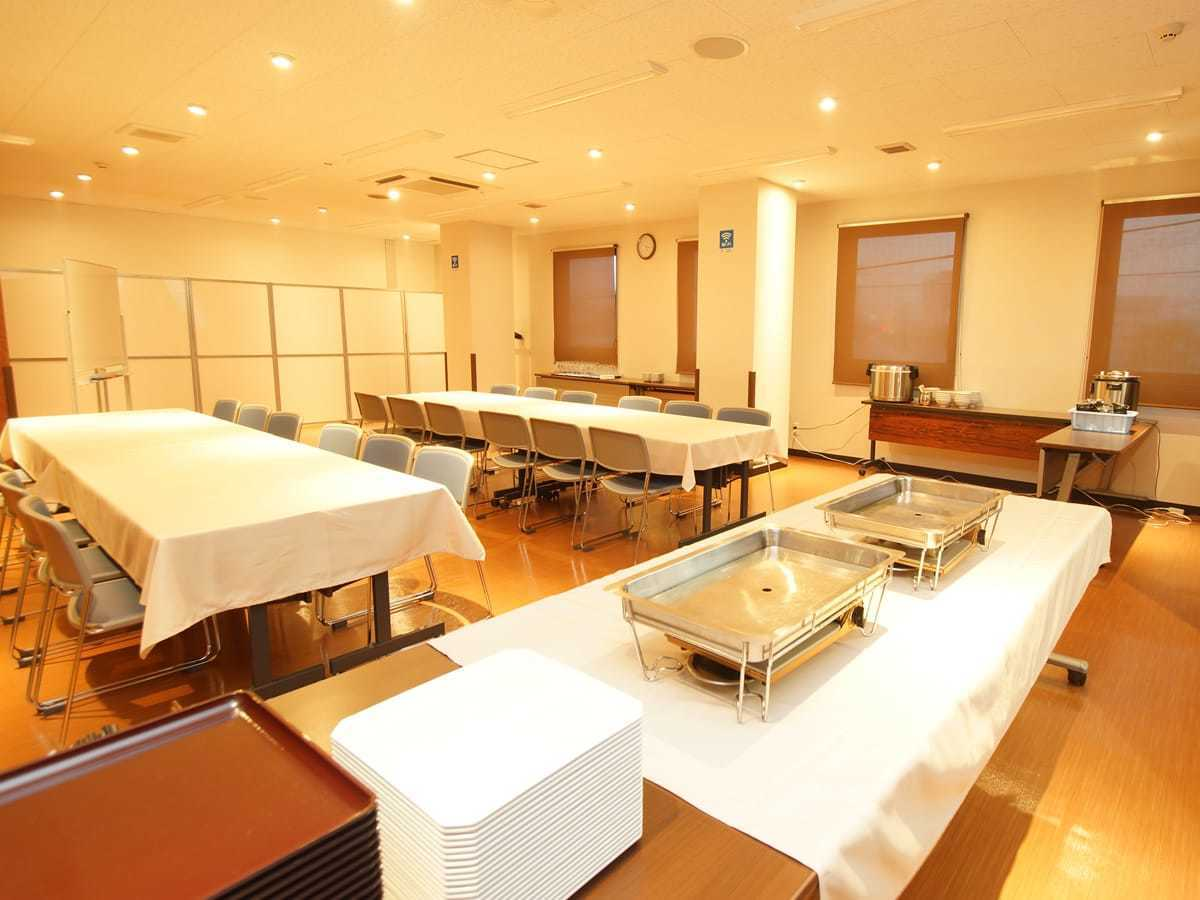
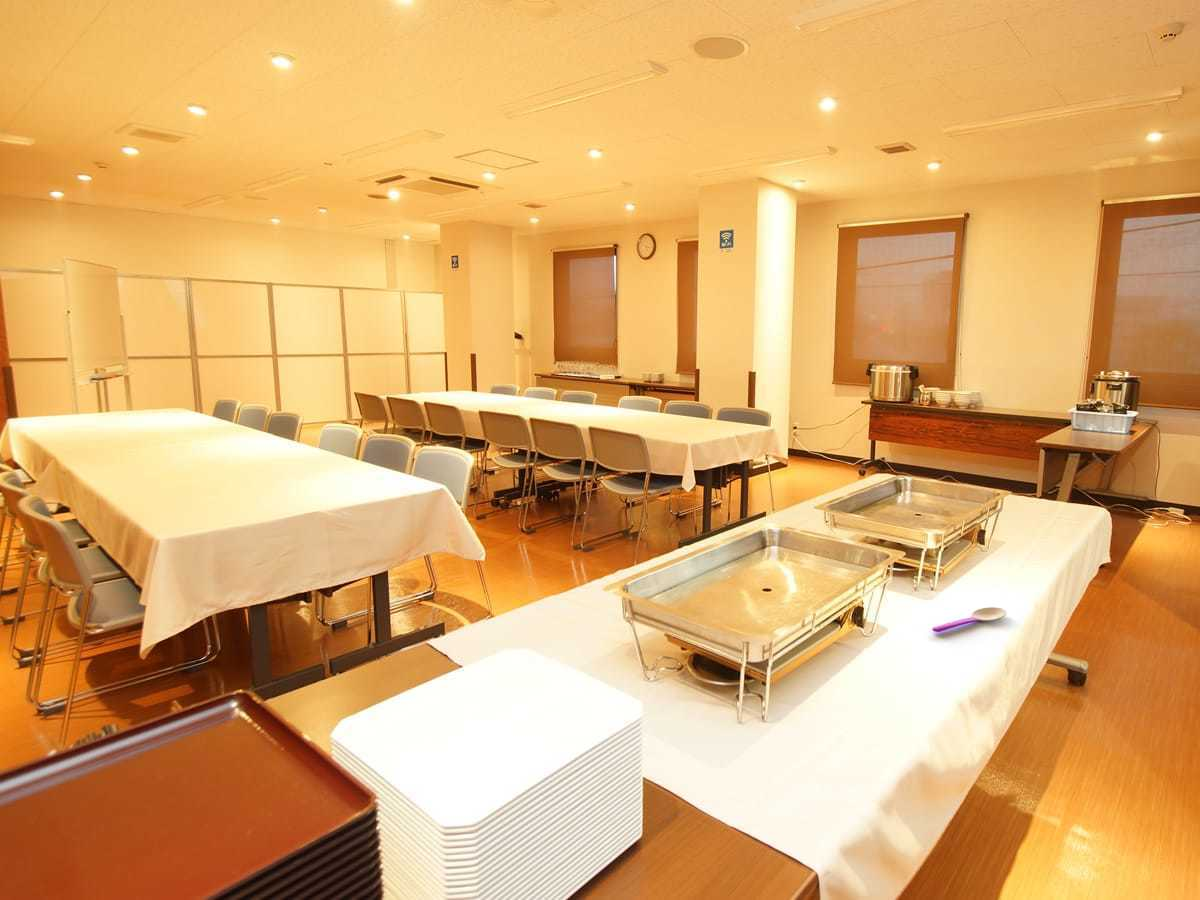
+ spoon (968, 619)
